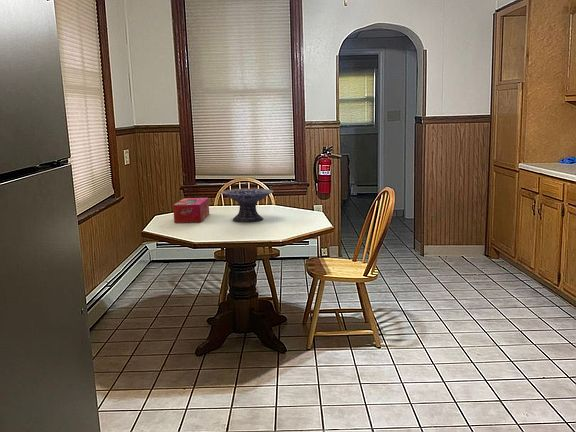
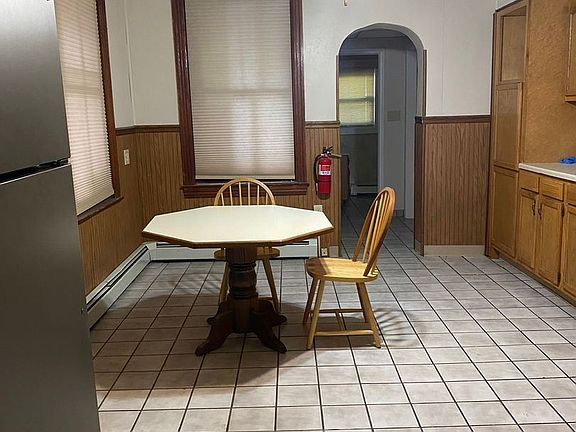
- tissue box (191, 209)
- decorative bowl (247, 205)
